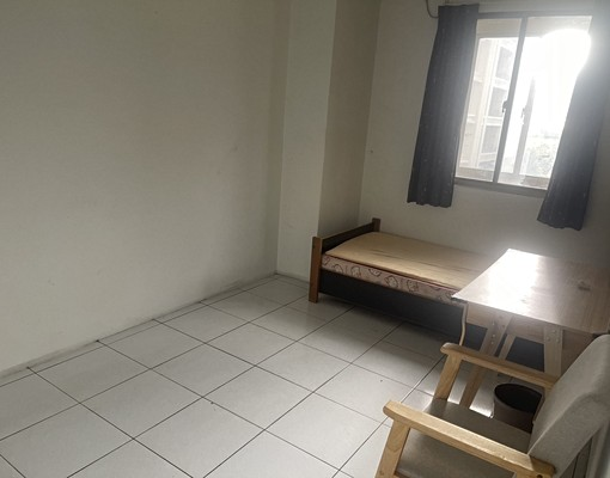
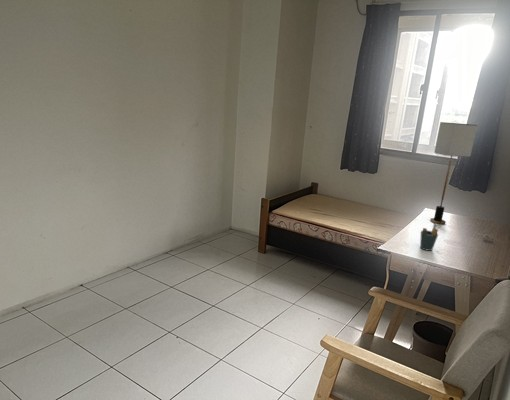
+ table lamp (447, 174)
+ pen holder (428, 236)
